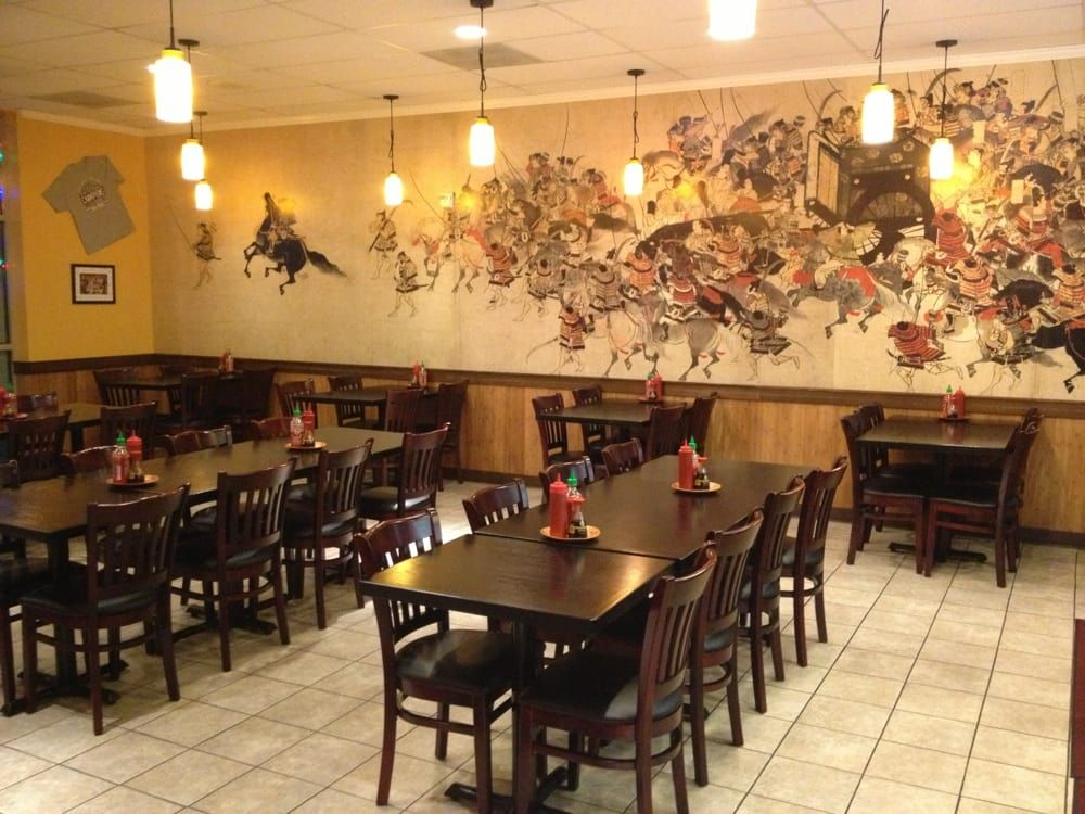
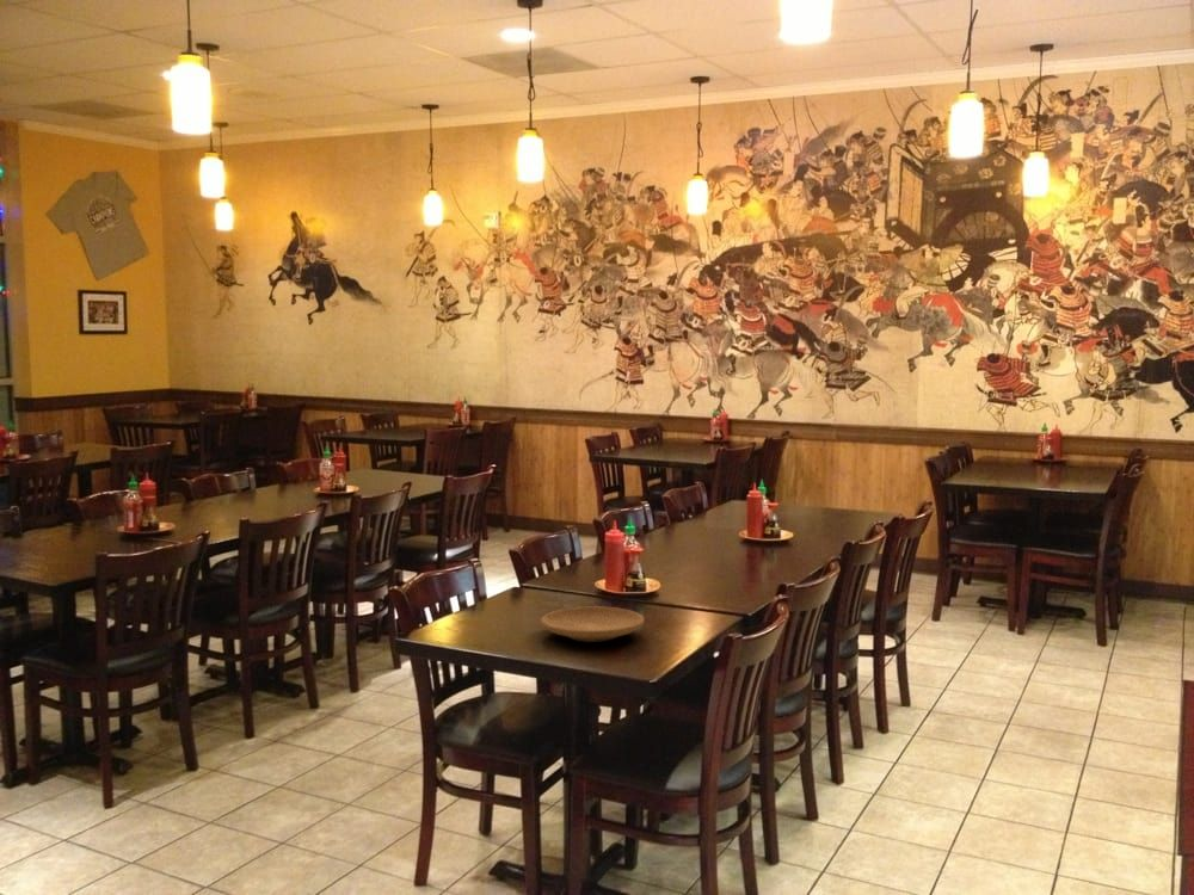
+ plate (592, 626)
